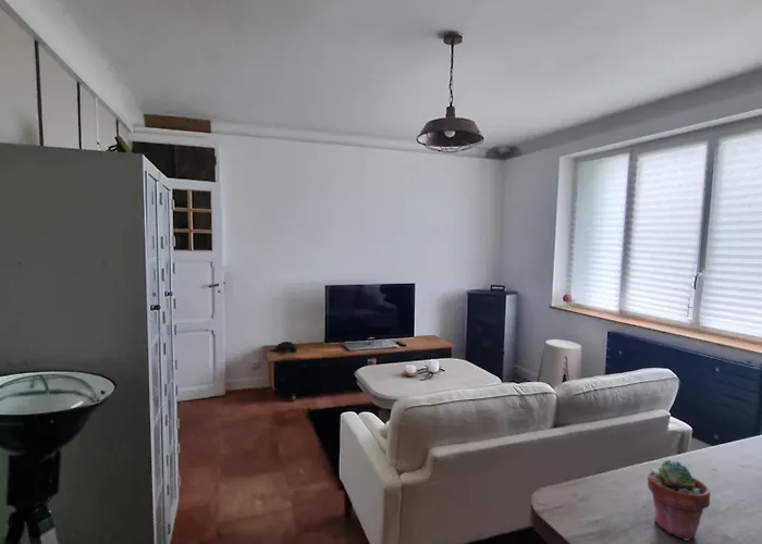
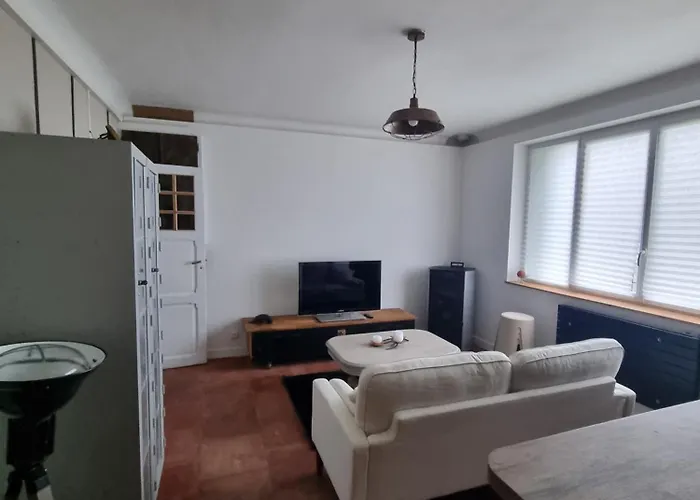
- potted succulent (676, 495)
